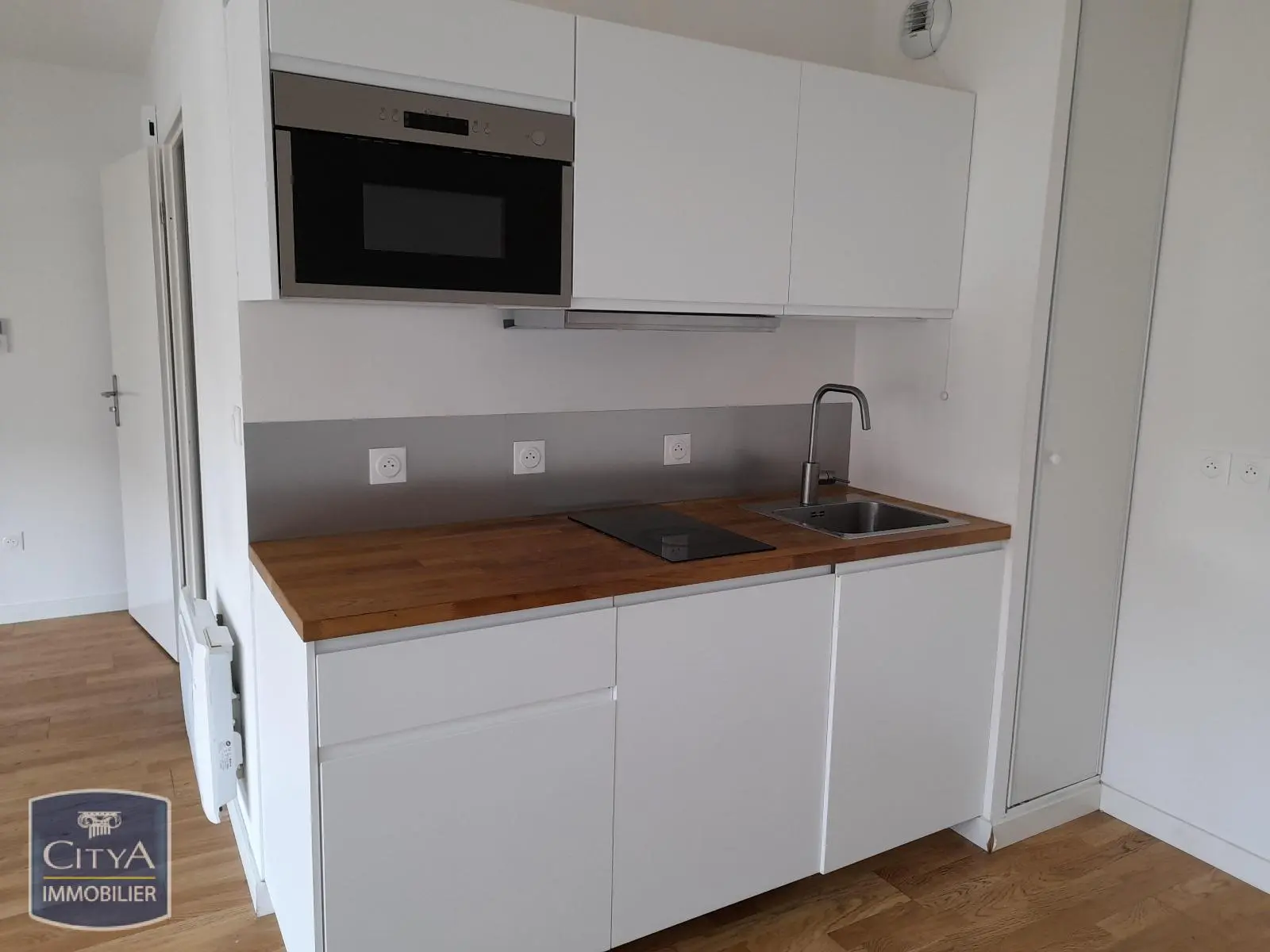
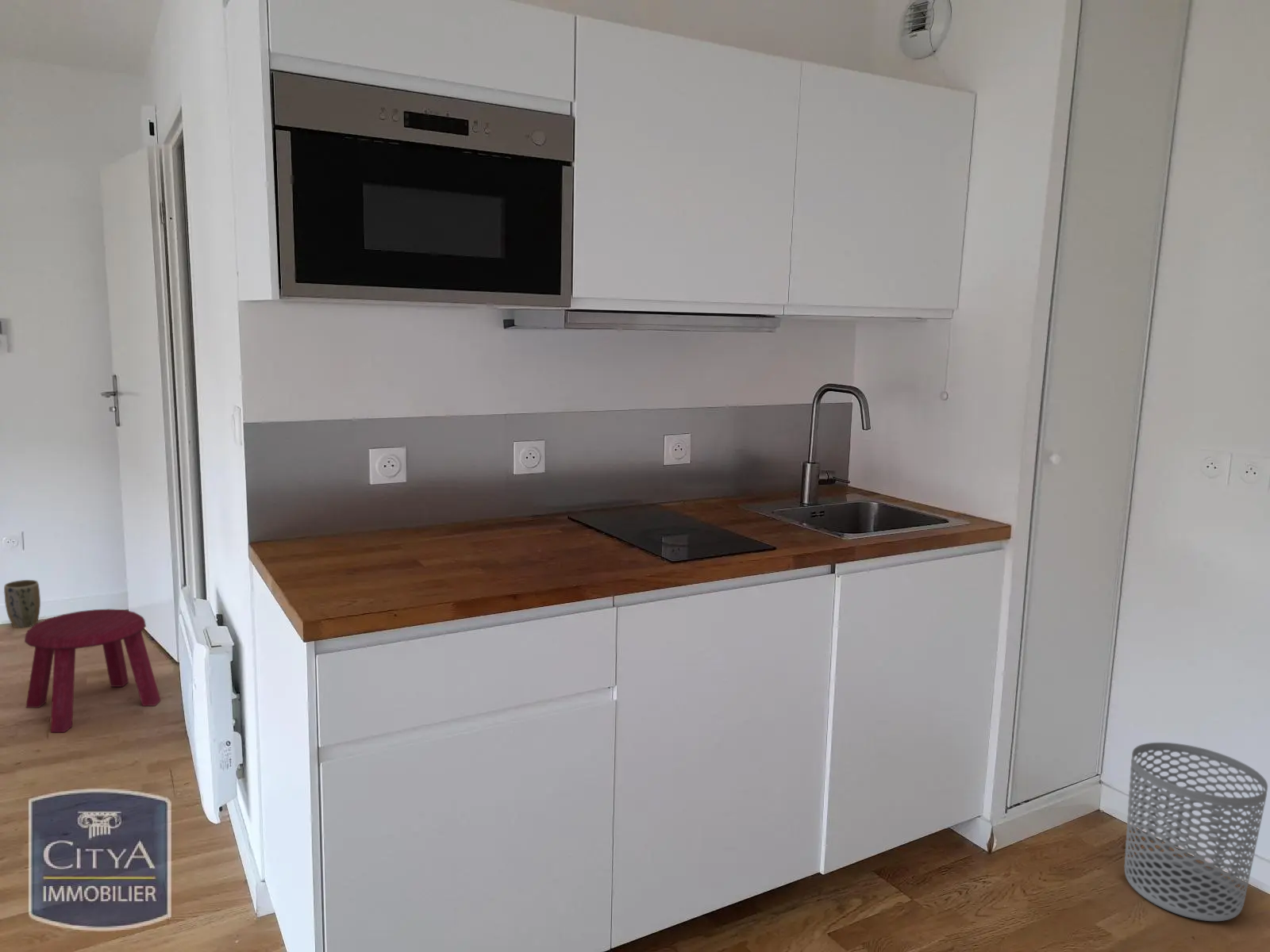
+ stool (75, 662)
+ waste bin (1189, 830)
+ plant pot (23, 604)
